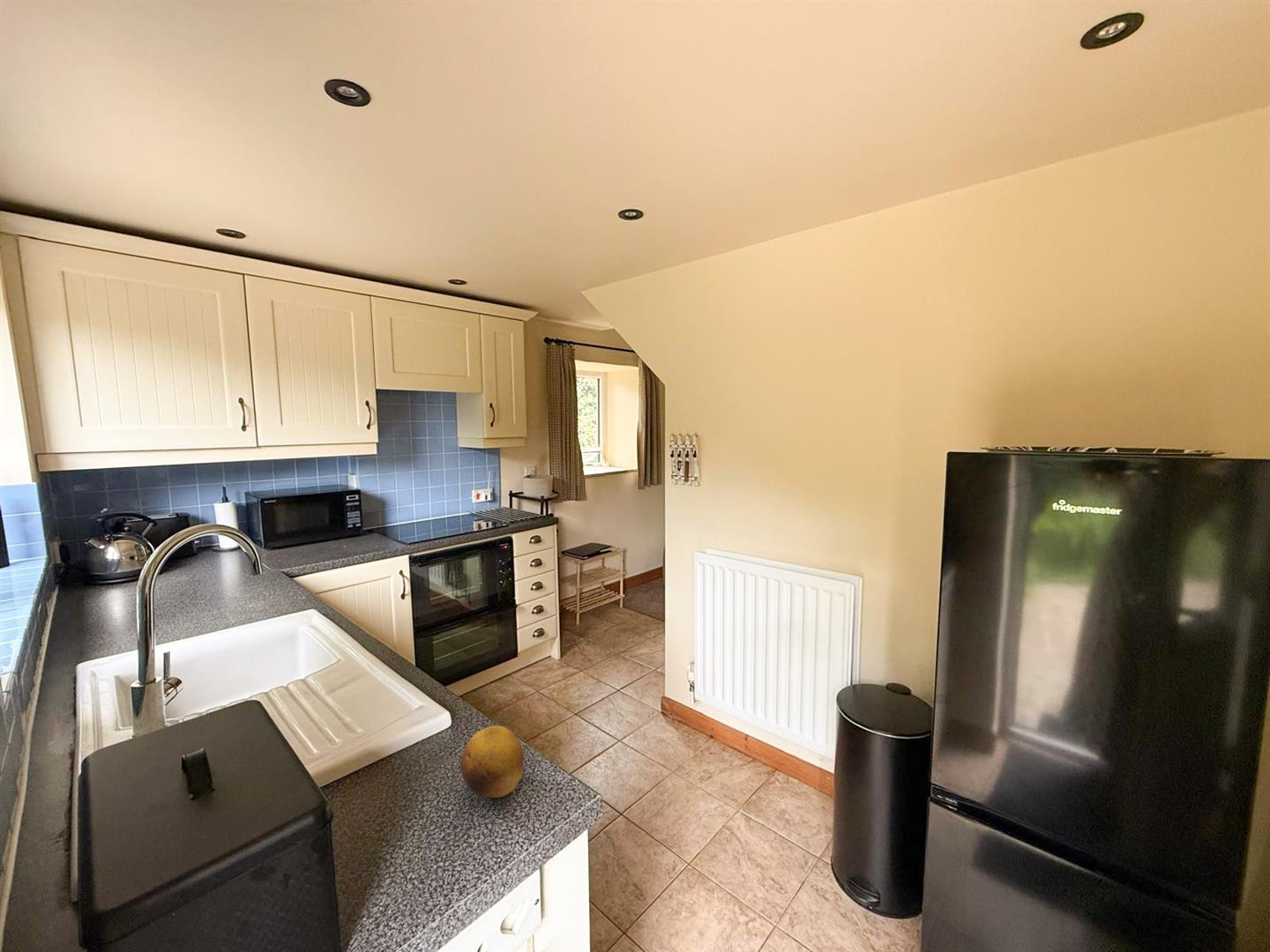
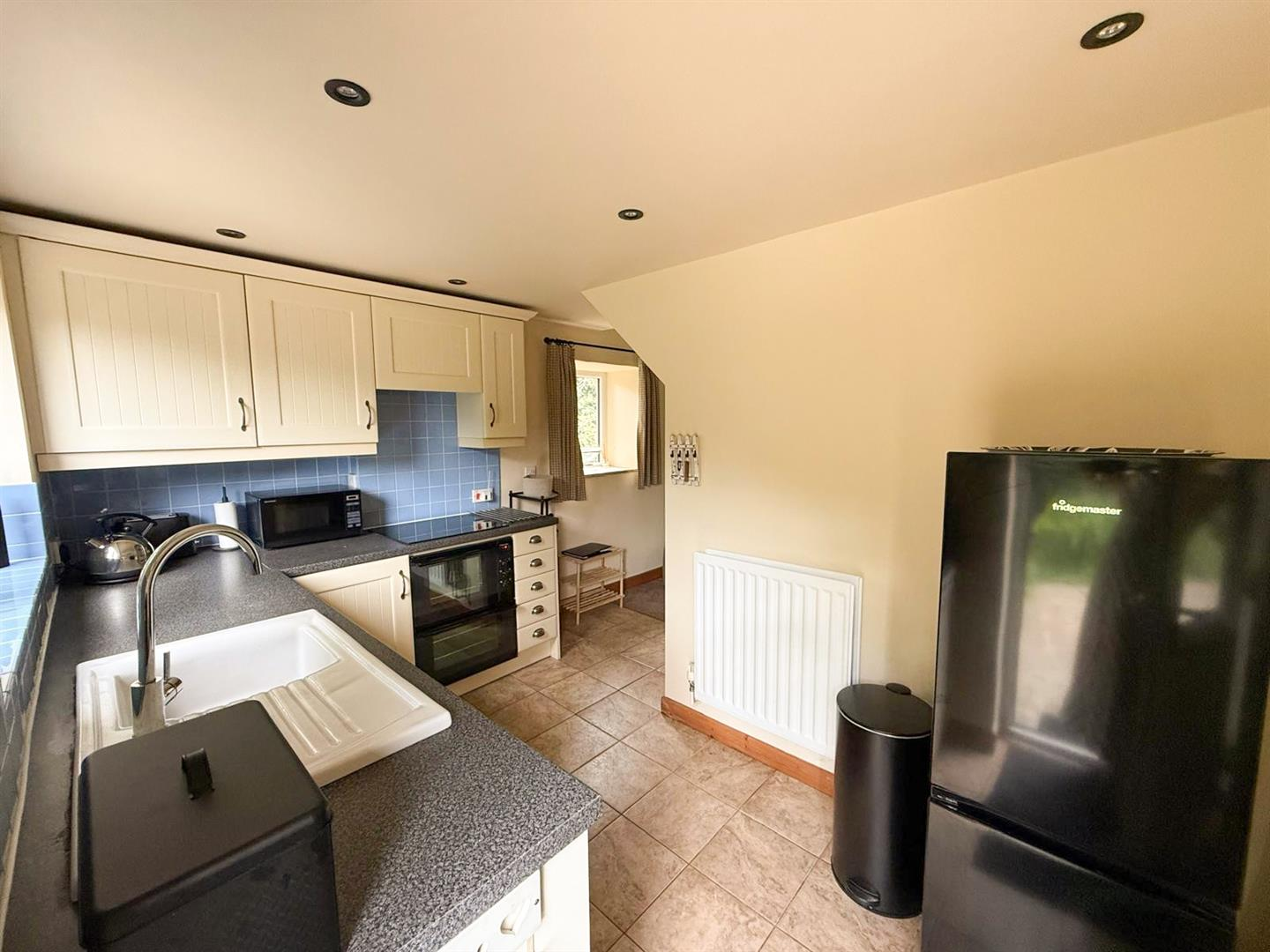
- fruit (492, 760)
